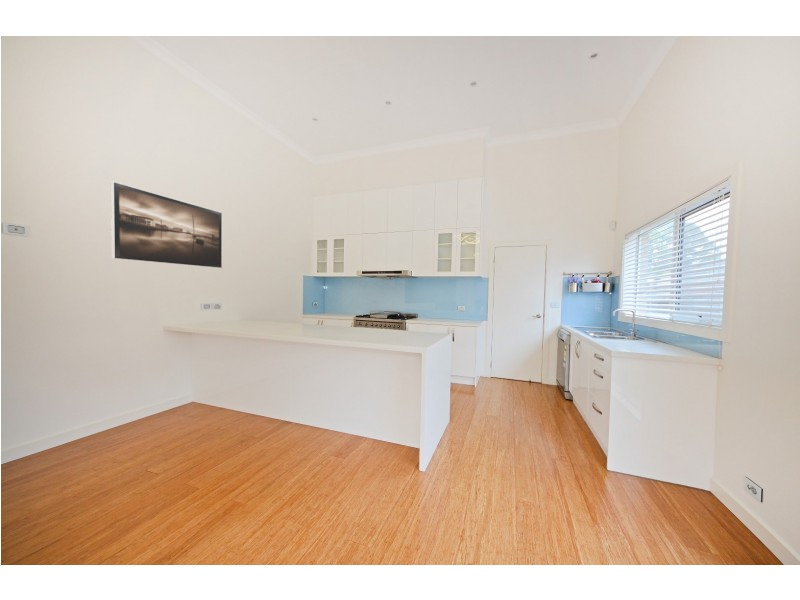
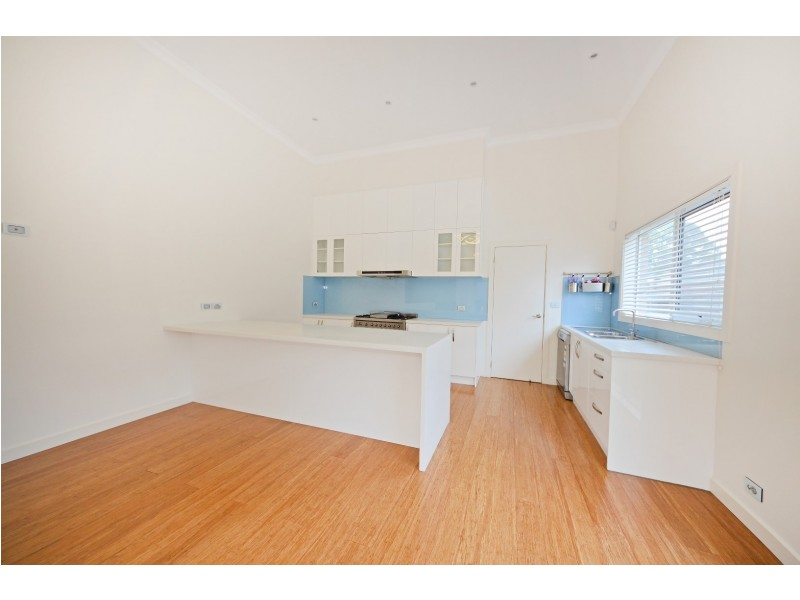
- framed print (175, 232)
